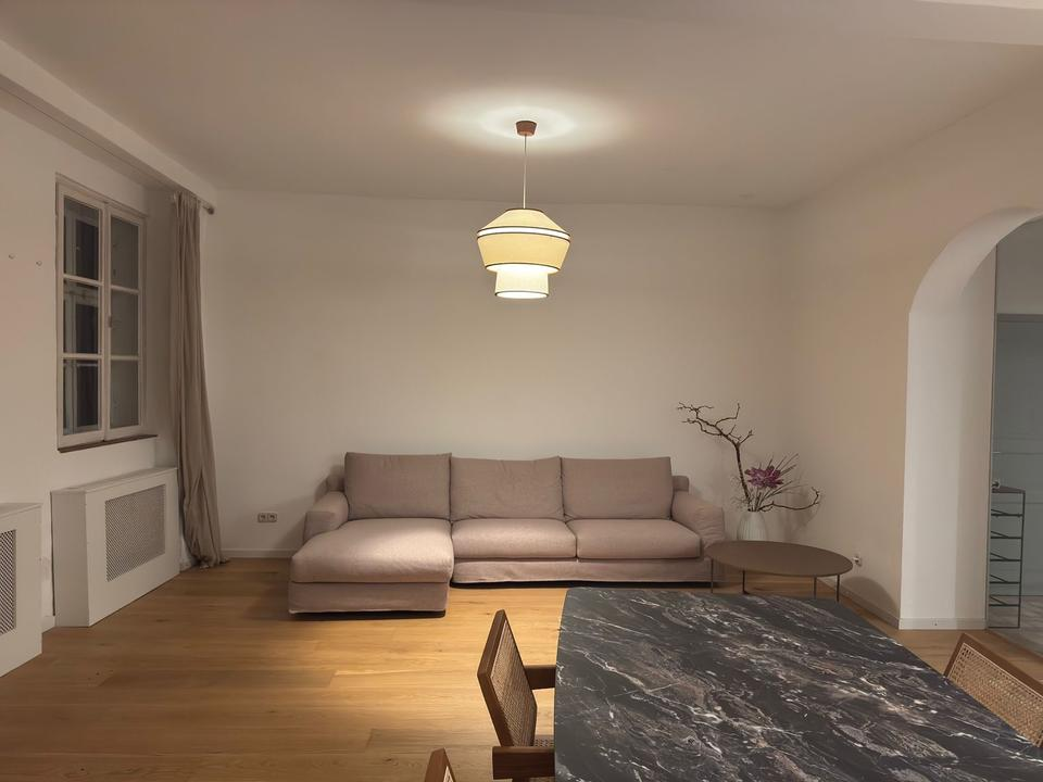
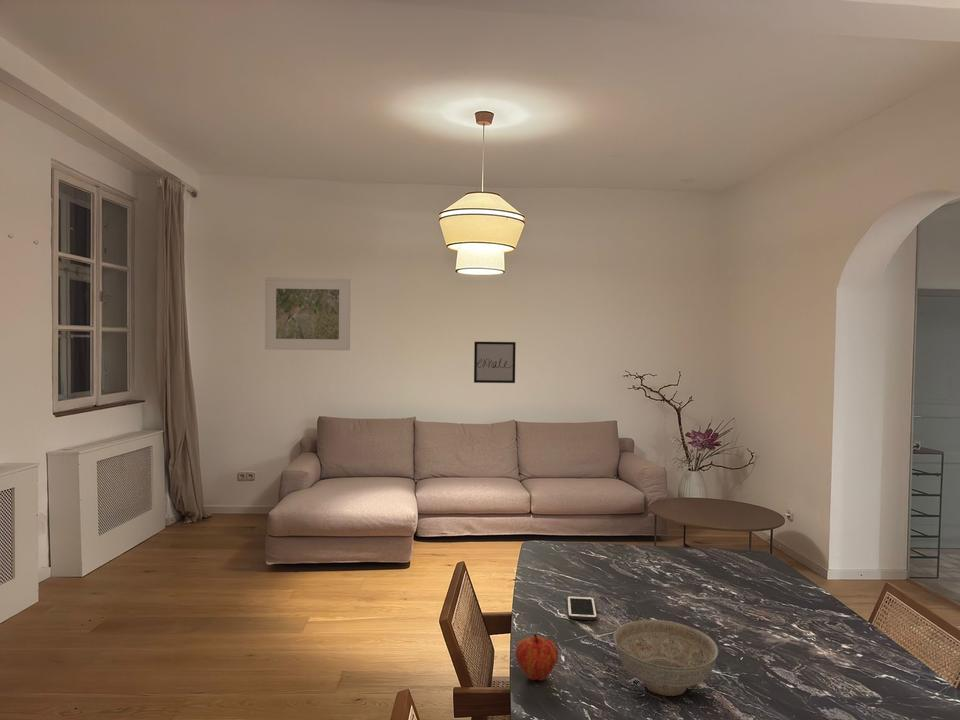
+ fruit (536, 655)
+ cell phone (581, 607)
+ wall art (494, 362)
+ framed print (307, 314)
+ decorative bowl (664, 663)
